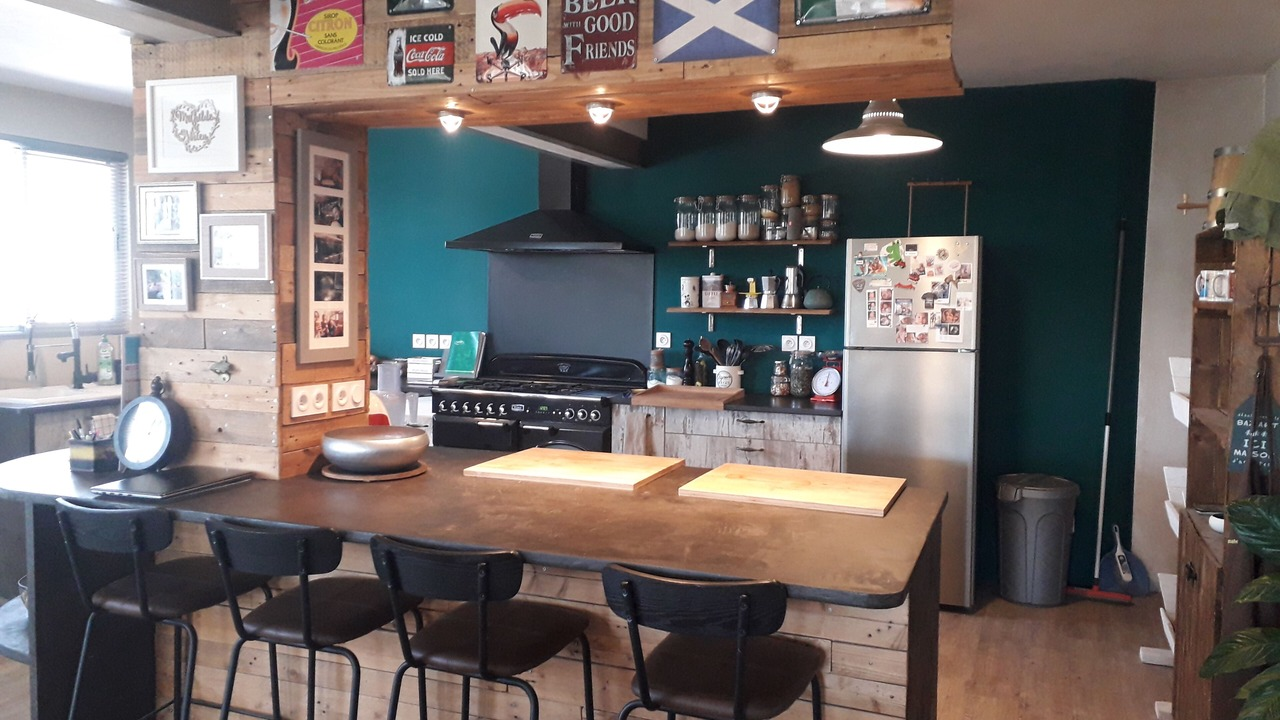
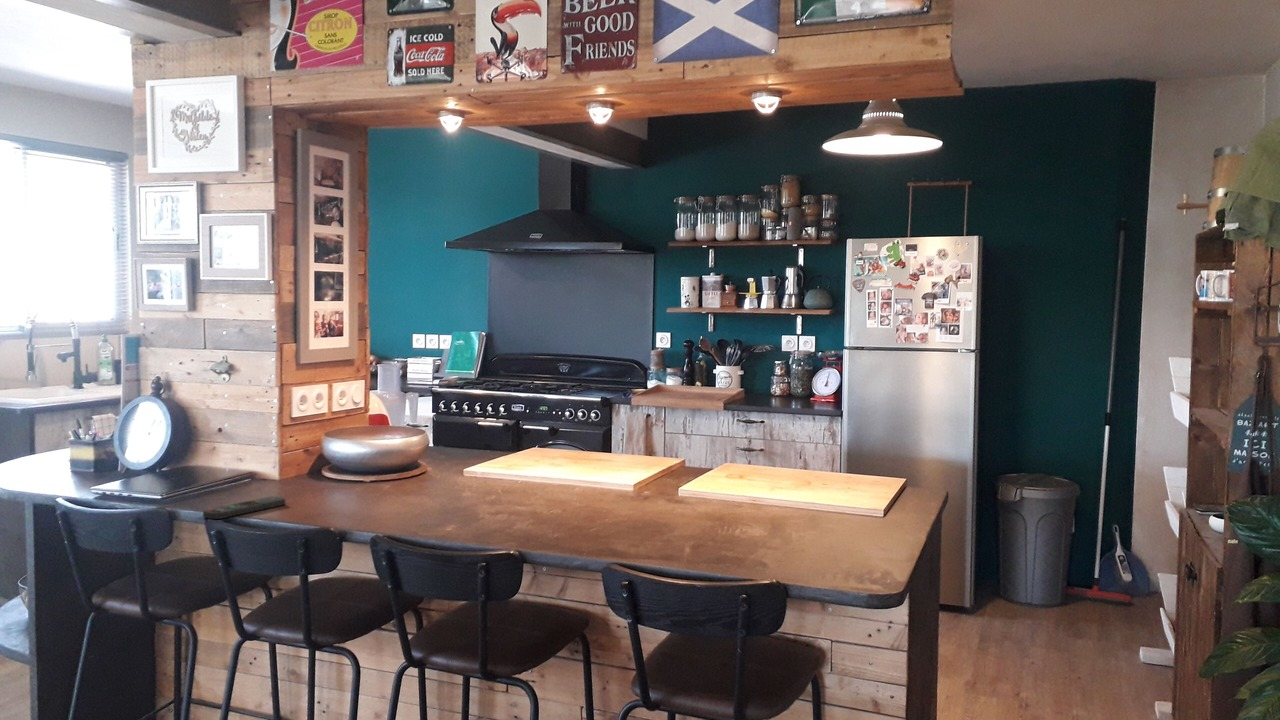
+ remote control (245, 506)
